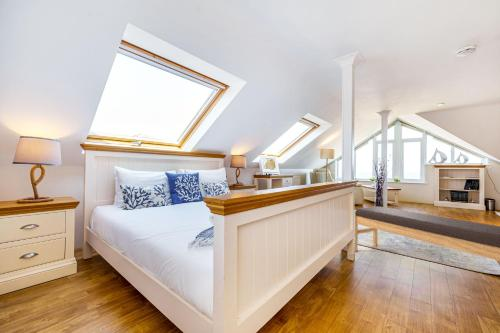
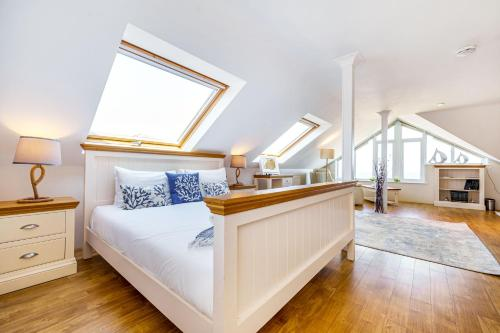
- bench (423, 240)
